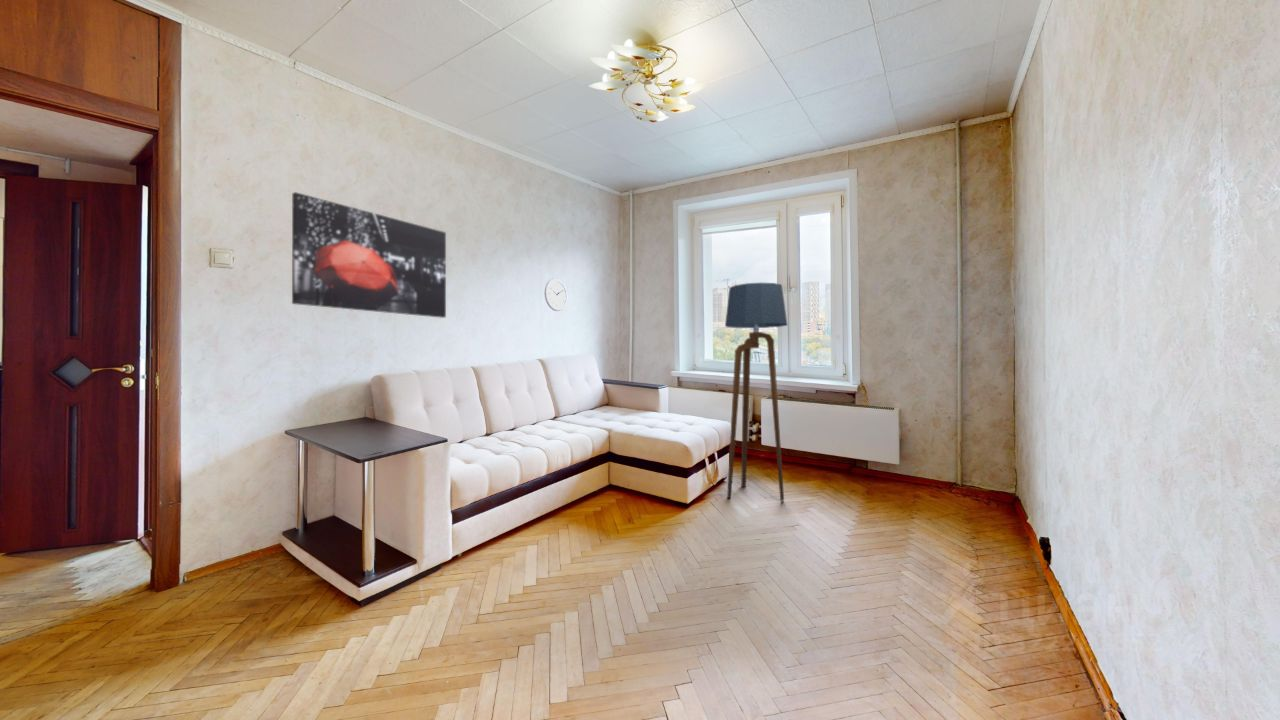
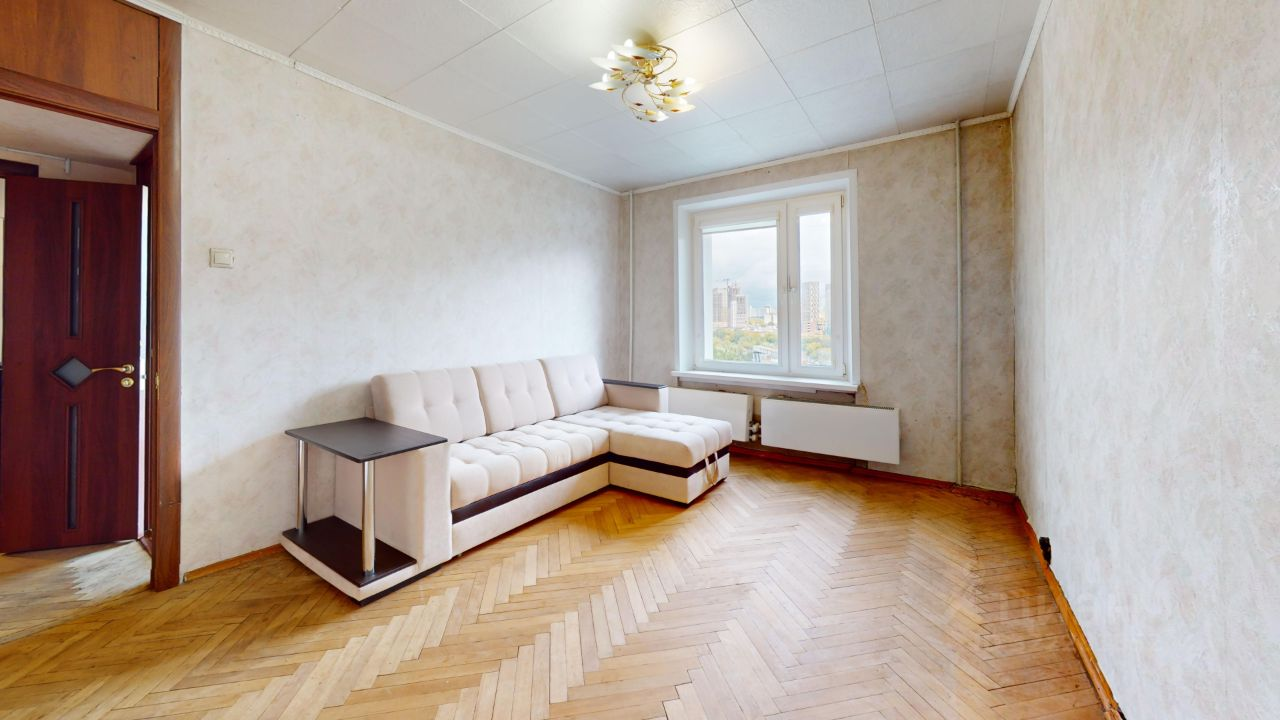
- floor lamp (748, 391)
- wall clock (556, 294)
- wall art (379, 263)
